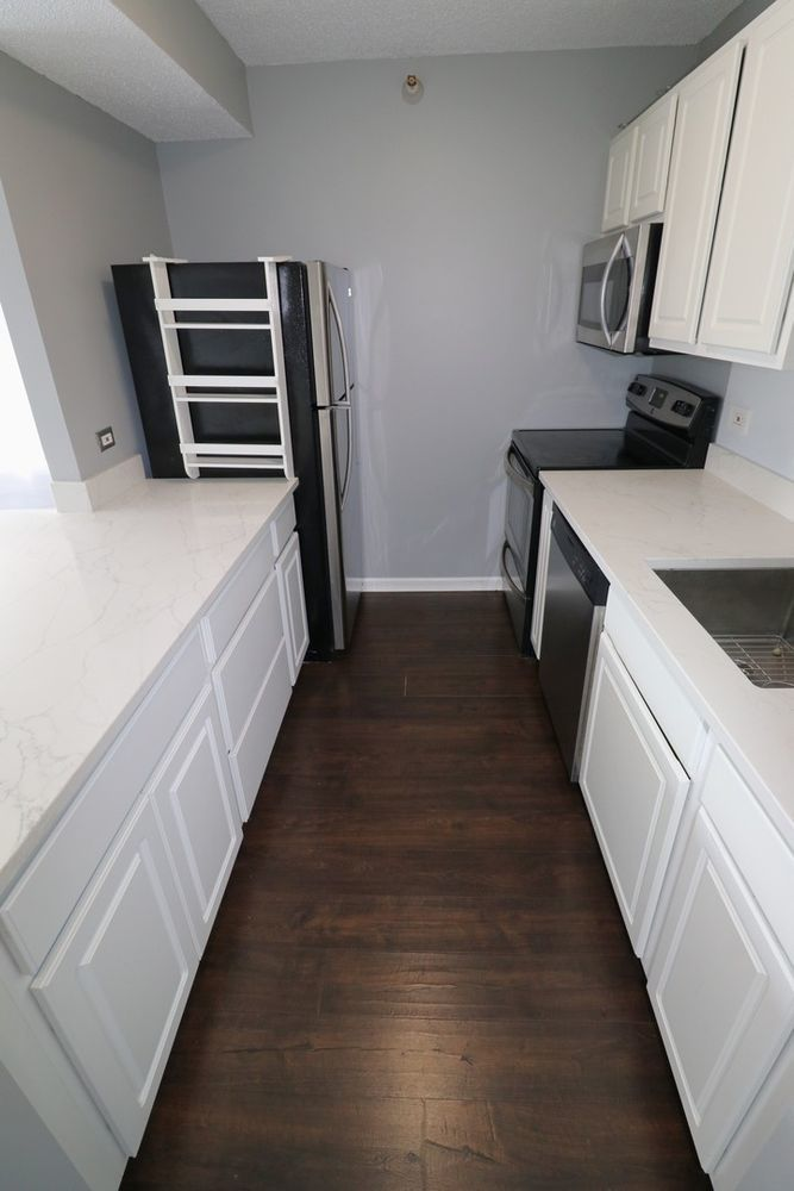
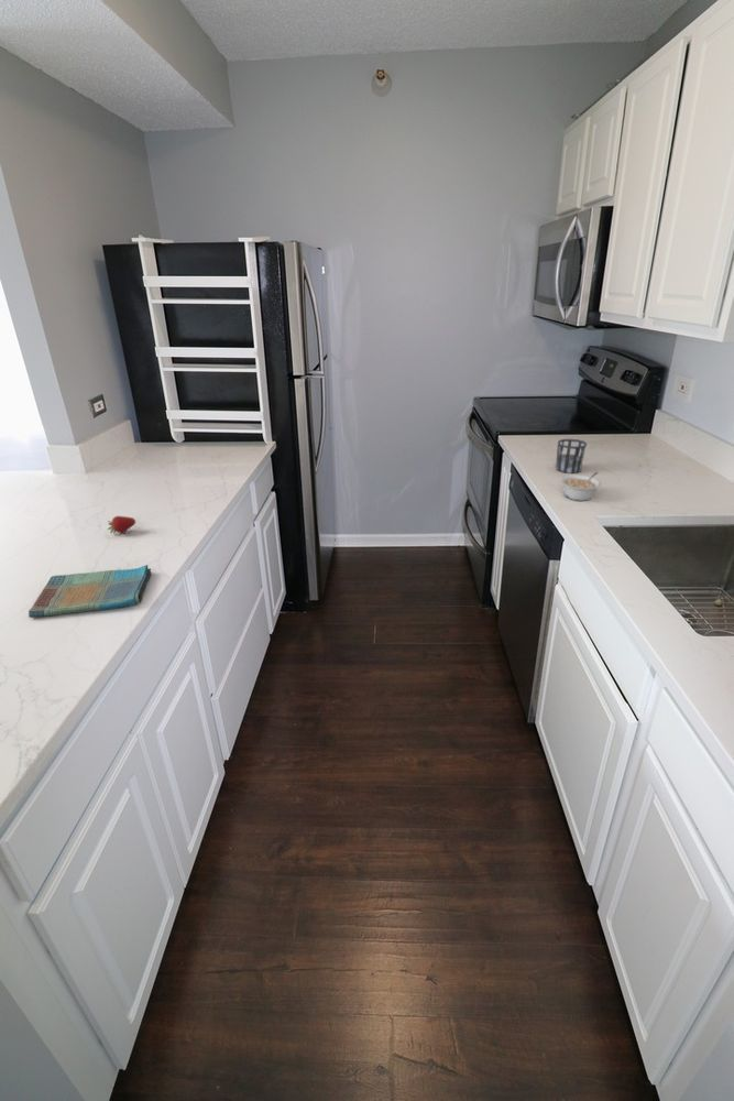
+ fruit (121, 524)
+ dish towel (94, 589)
+ cup (570, 456)
+ legume (579, 487)
